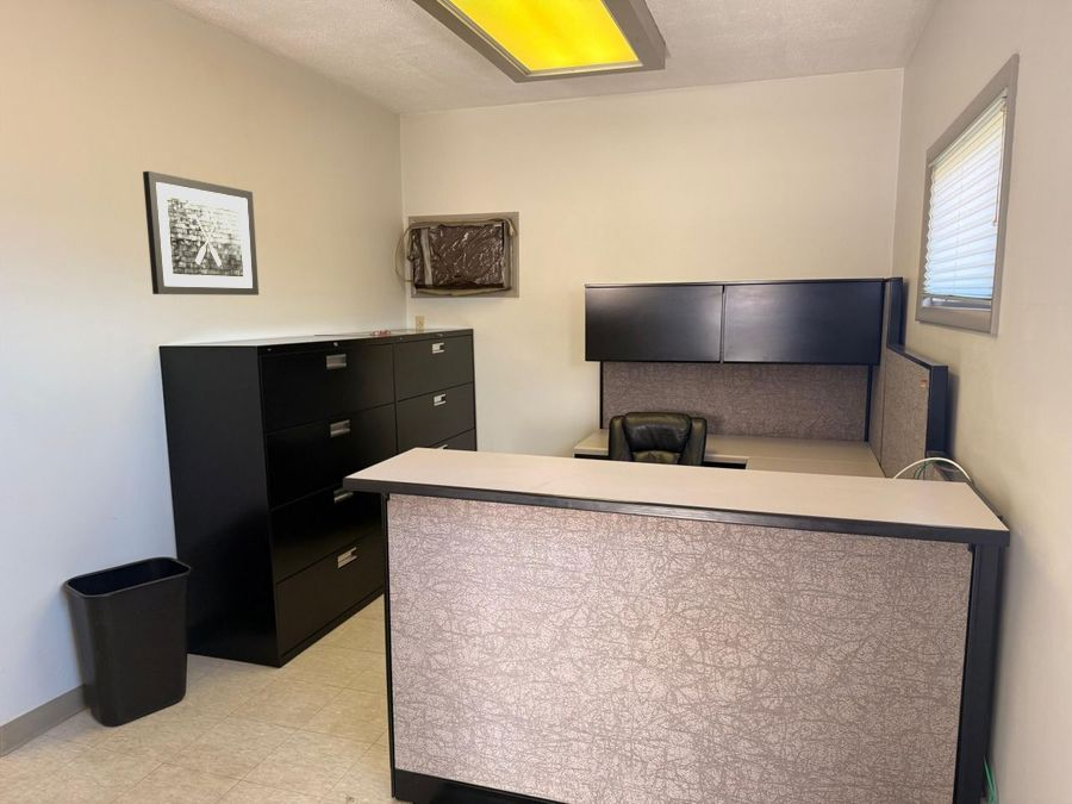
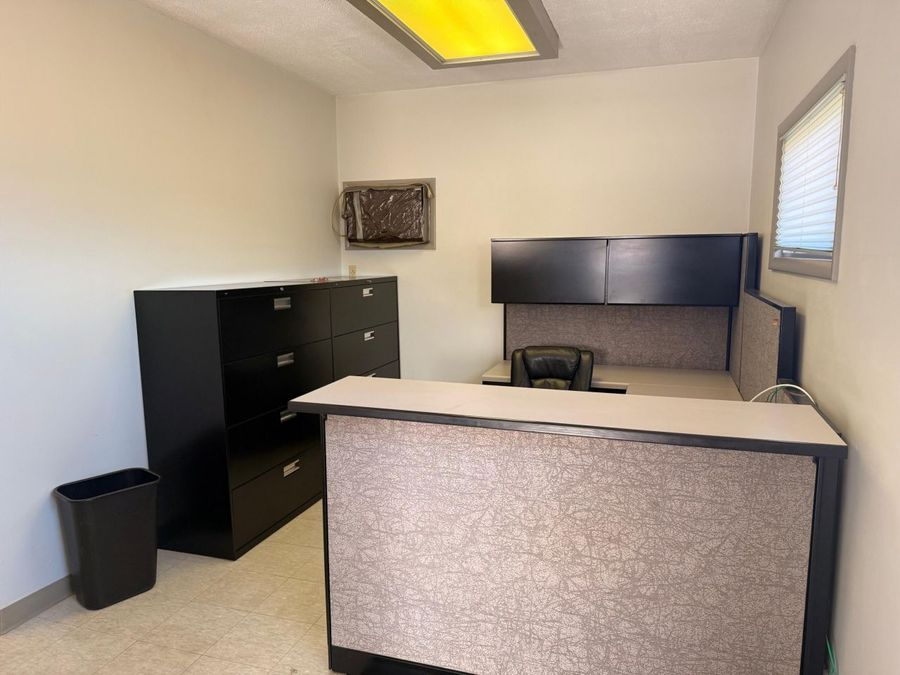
- wall art (206, 238)
